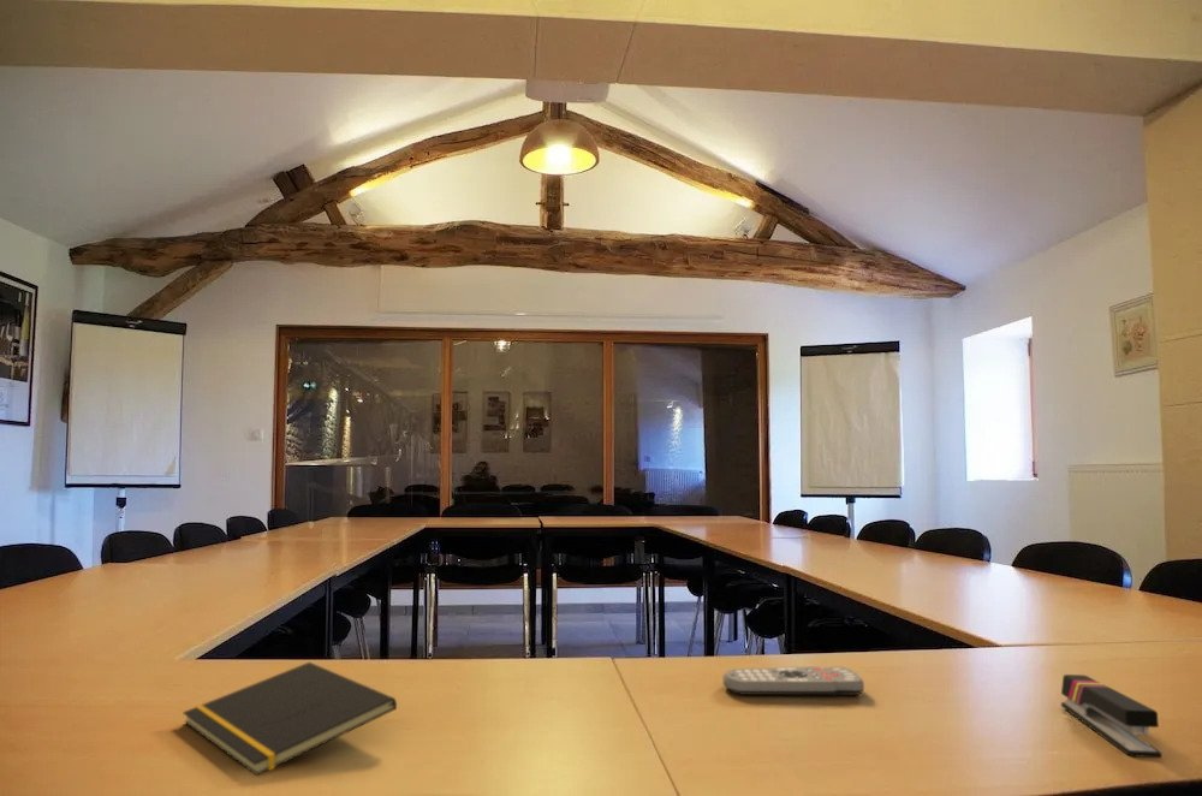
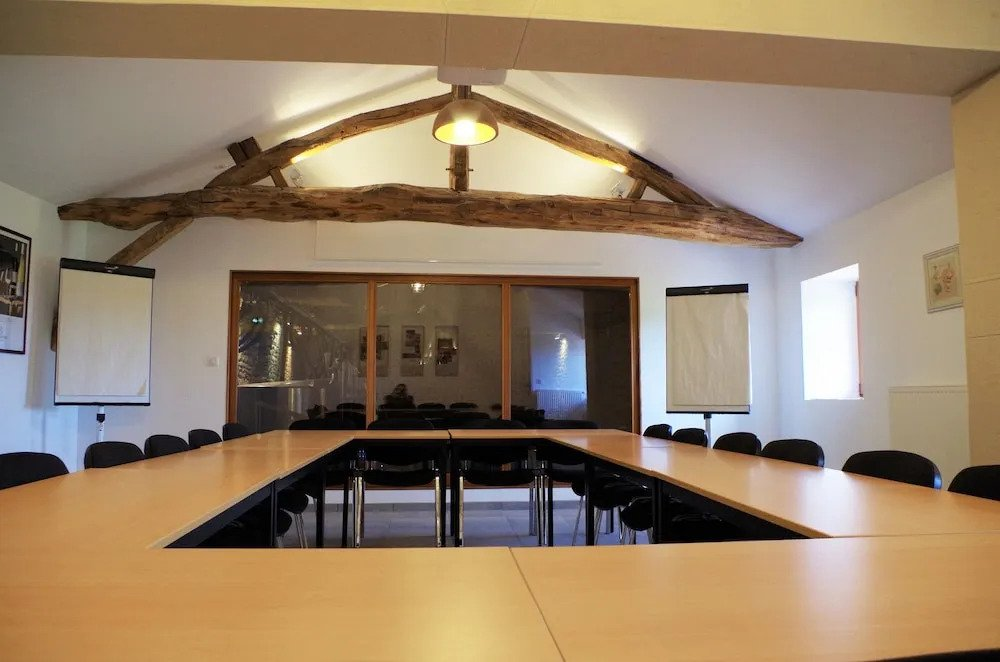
- notepad (286, 711)
- remote control (791, 681)
- stapler (1106, 708)
